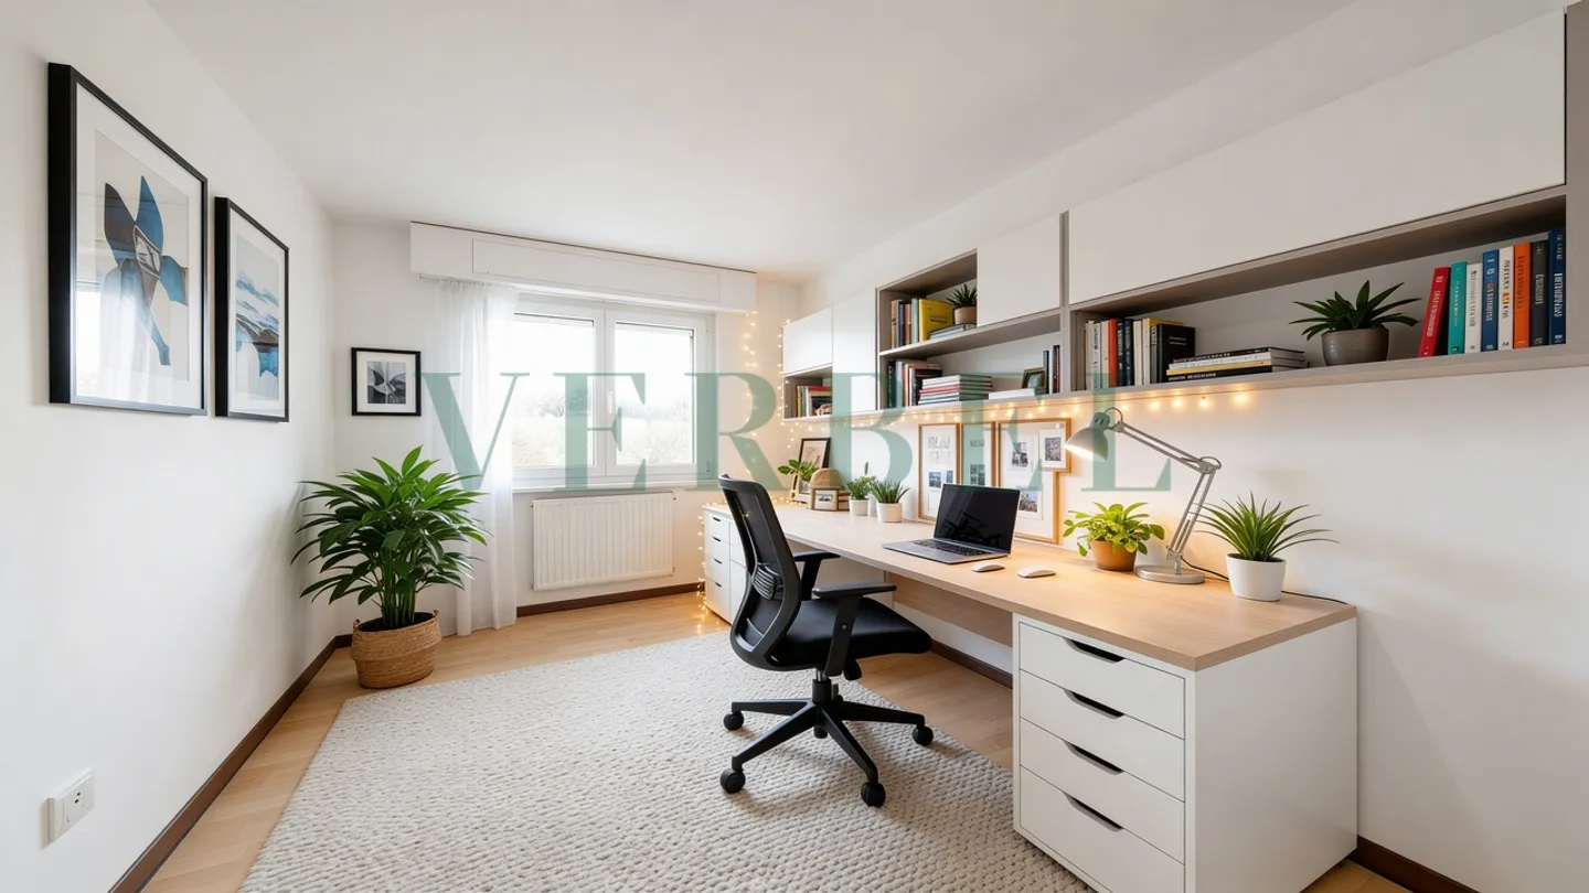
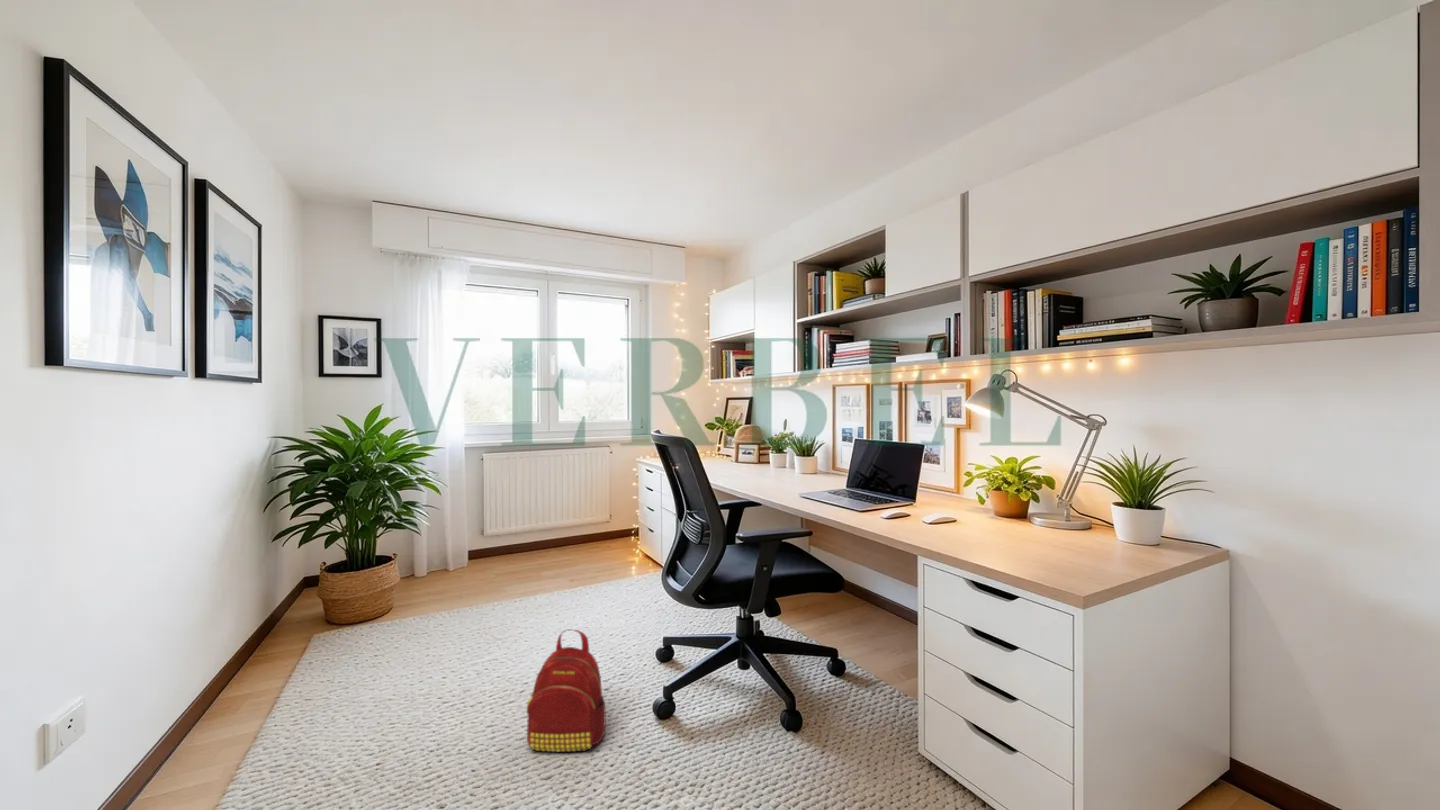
+ backpack (565, 688)
